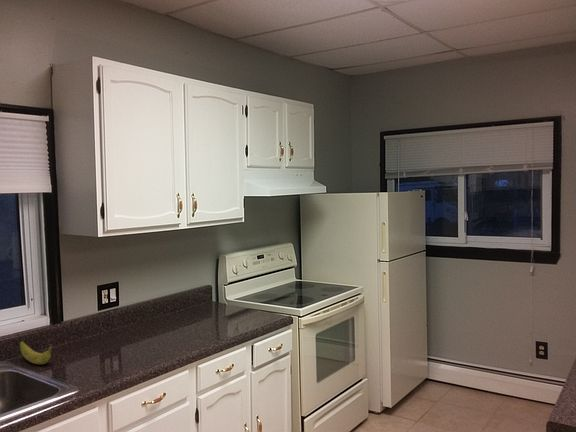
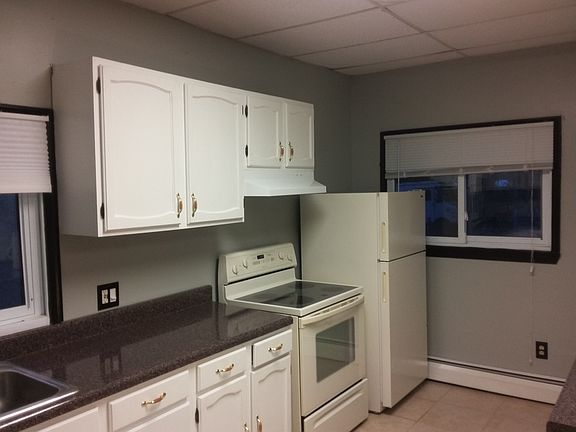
- banana (36, 353)
